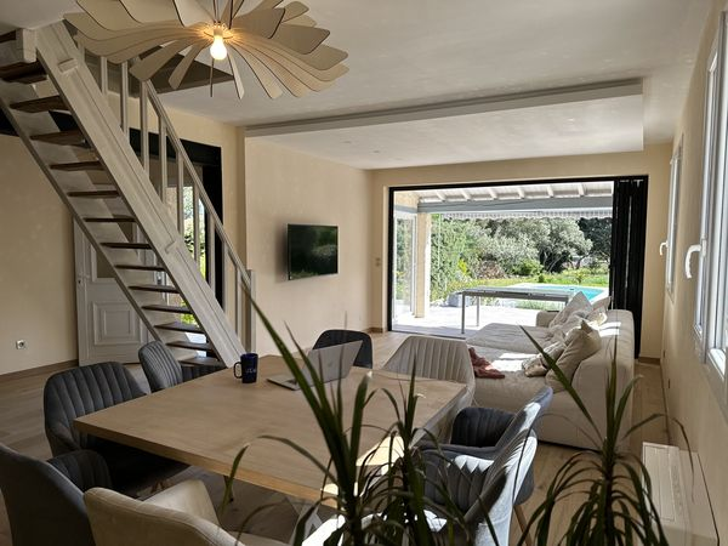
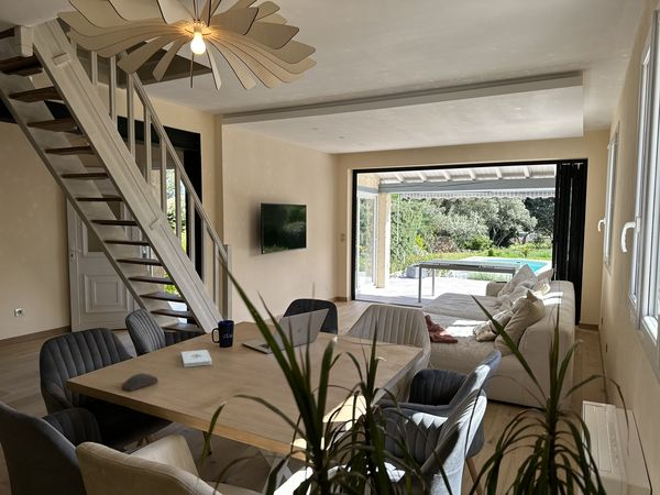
+ computer mouse (140, 380)
+ notepad (196, 358)
